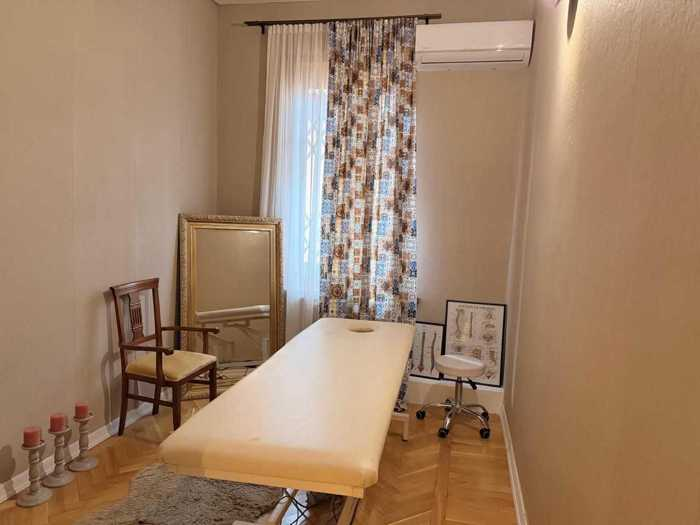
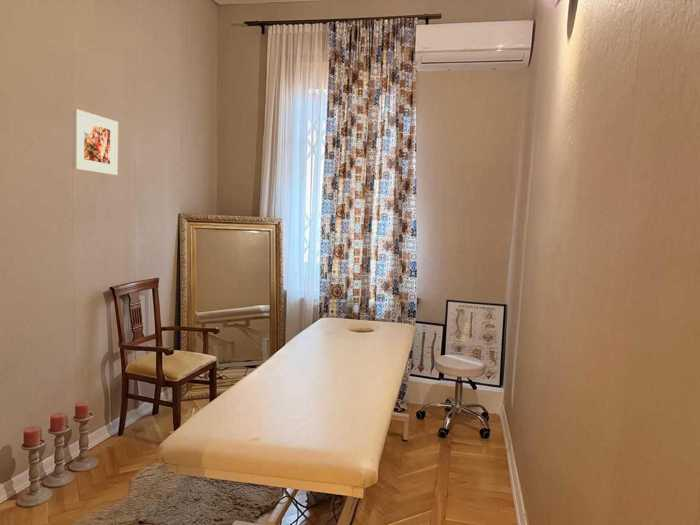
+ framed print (96, 144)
